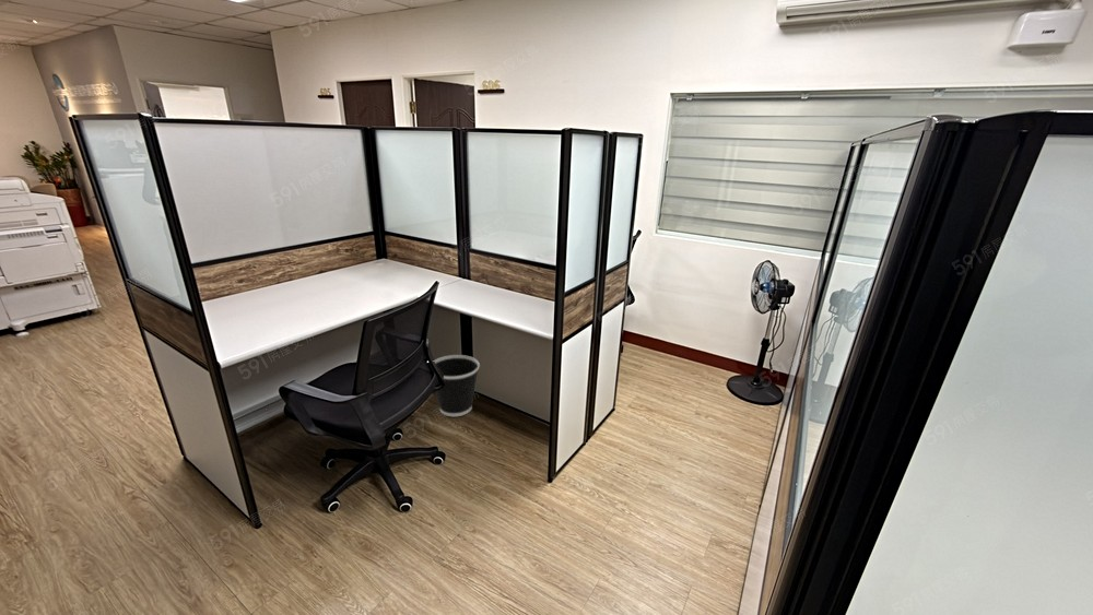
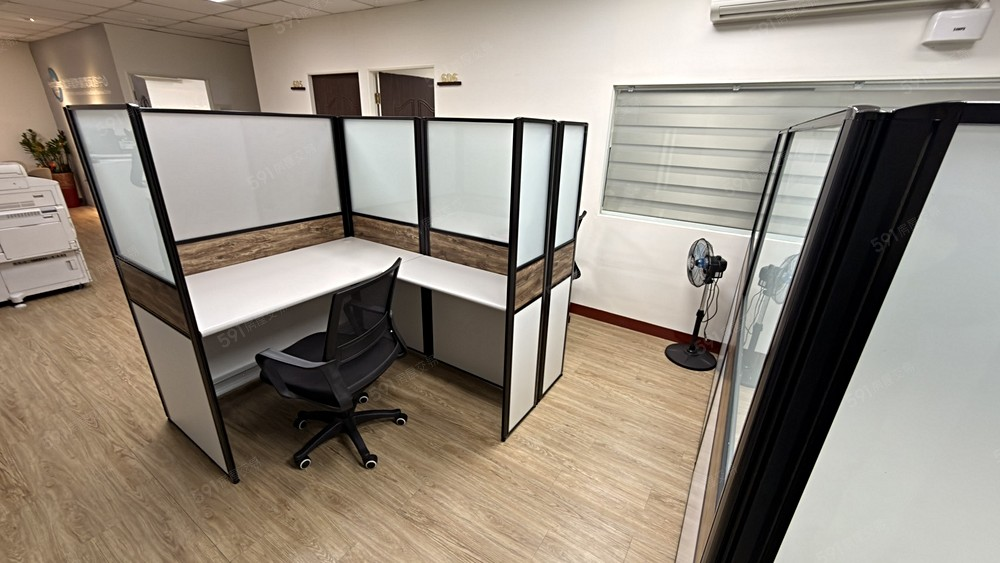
- wastebasket (455, 387)
